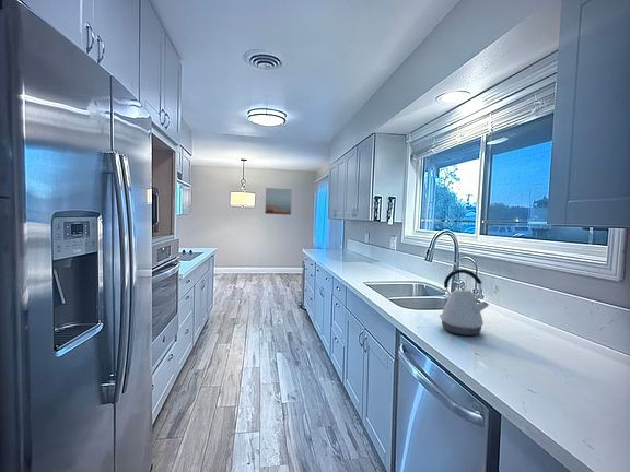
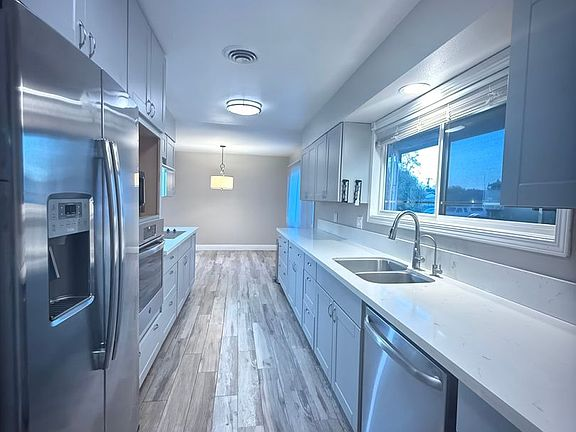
- wall art (278, 201)
- kettle (464, 299)
